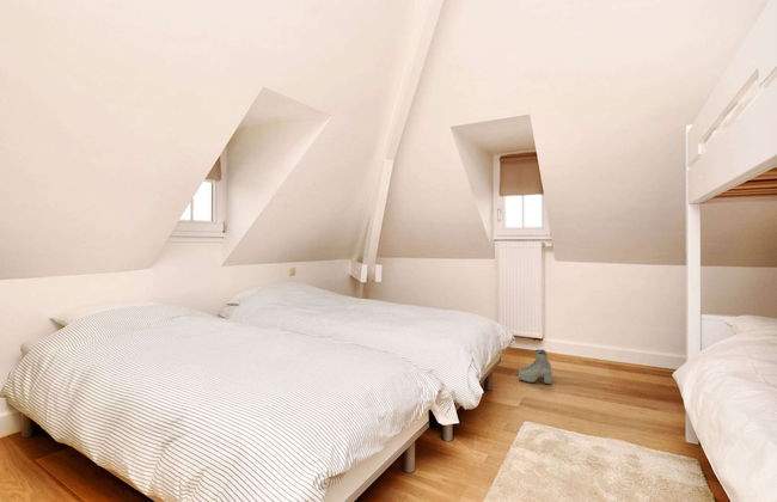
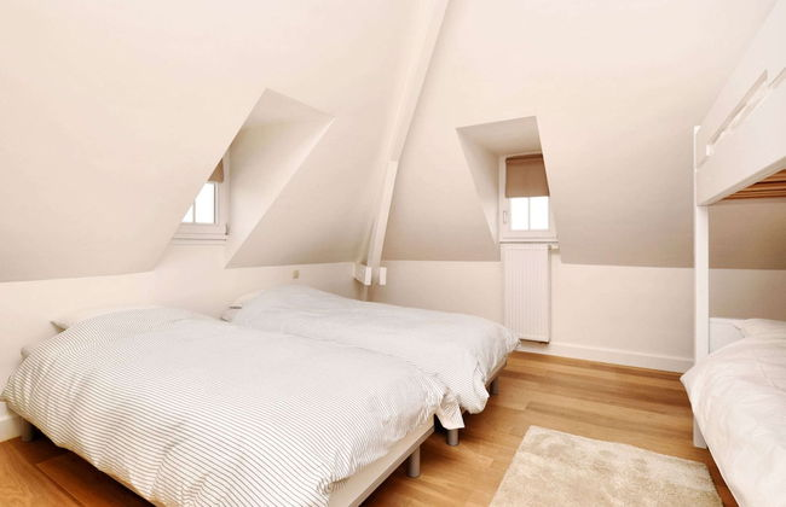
- boots (534, 365)
